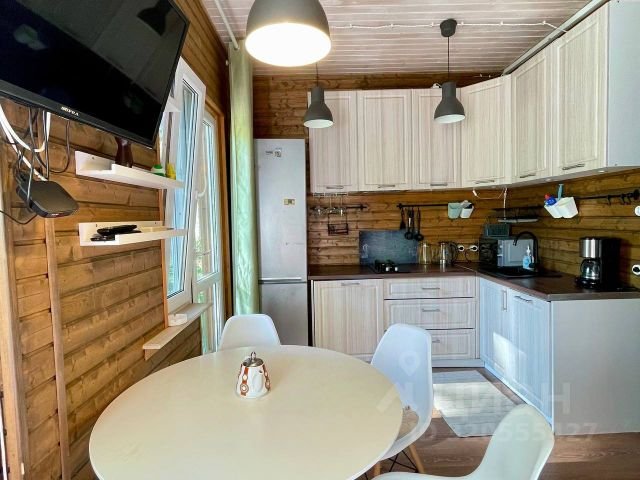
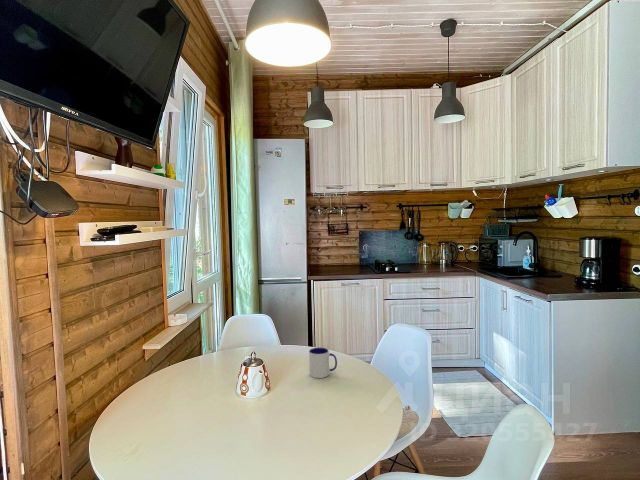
+ mug (323, 362)
